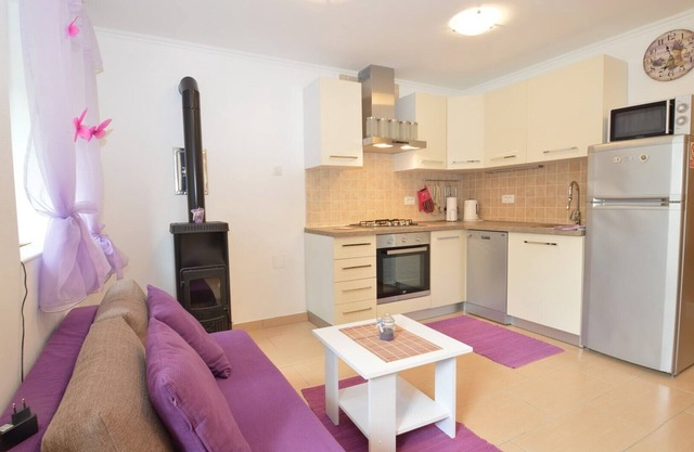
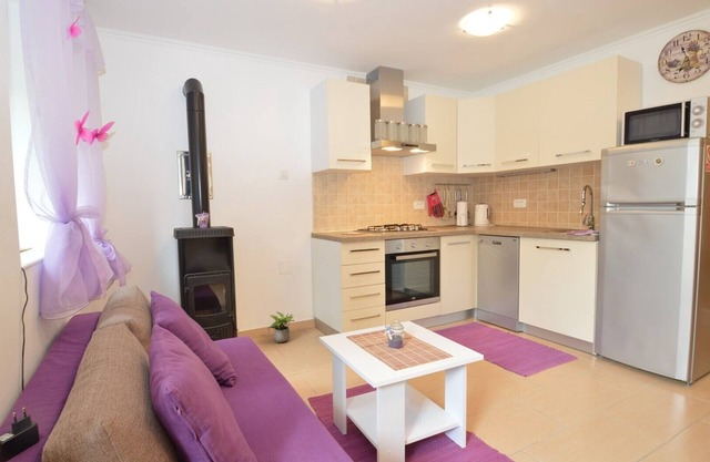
+ potted plant (281, 326)
